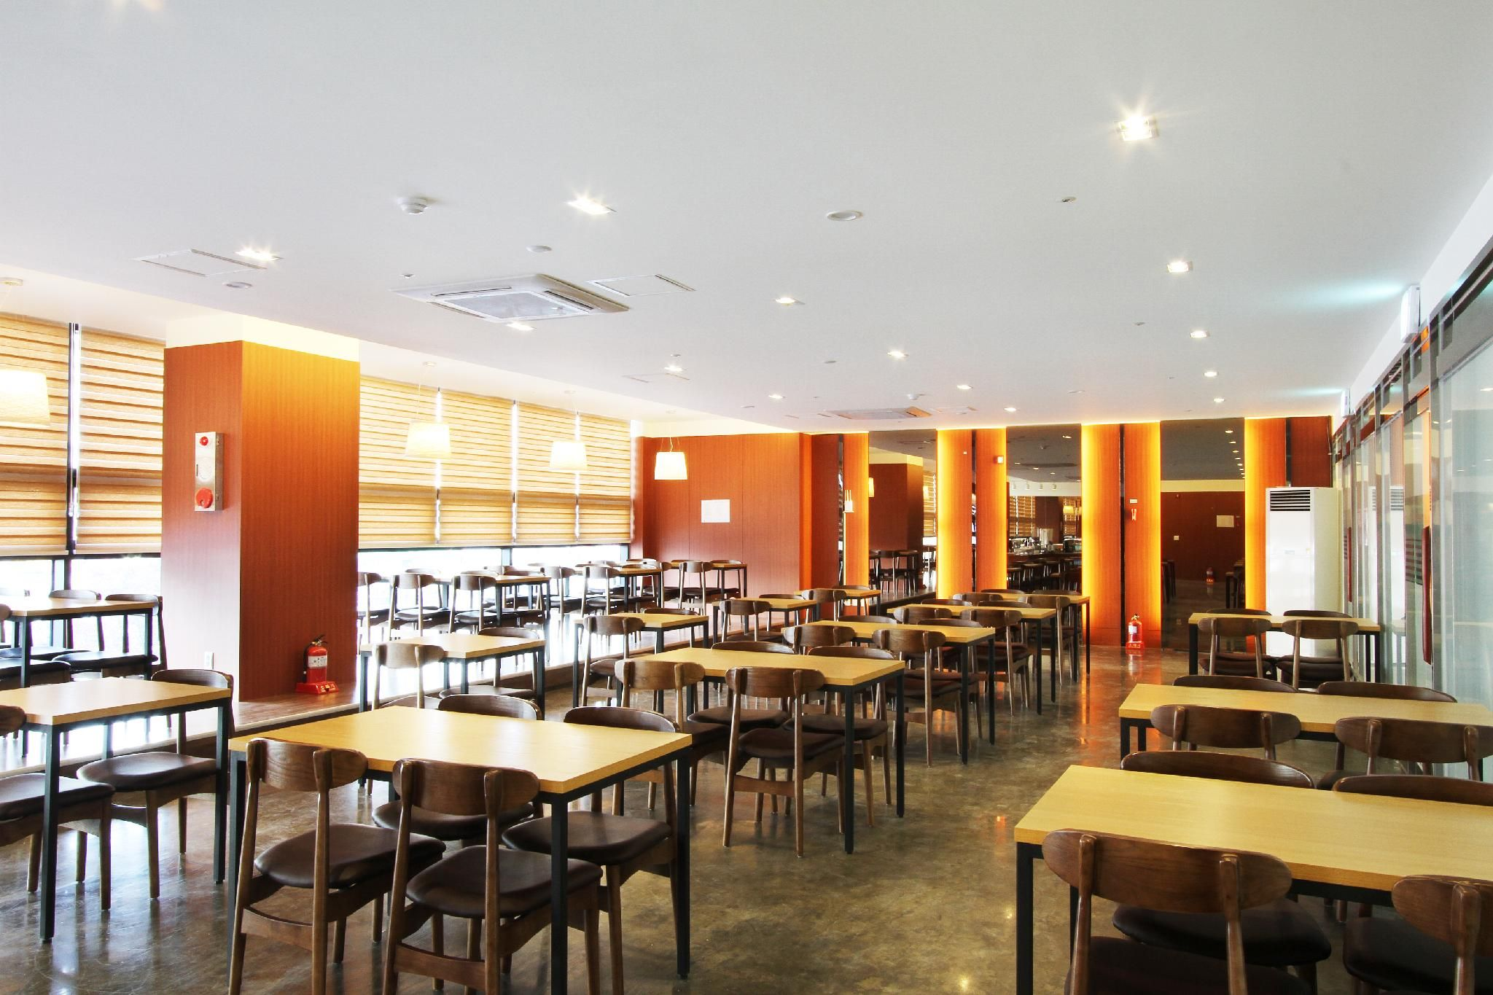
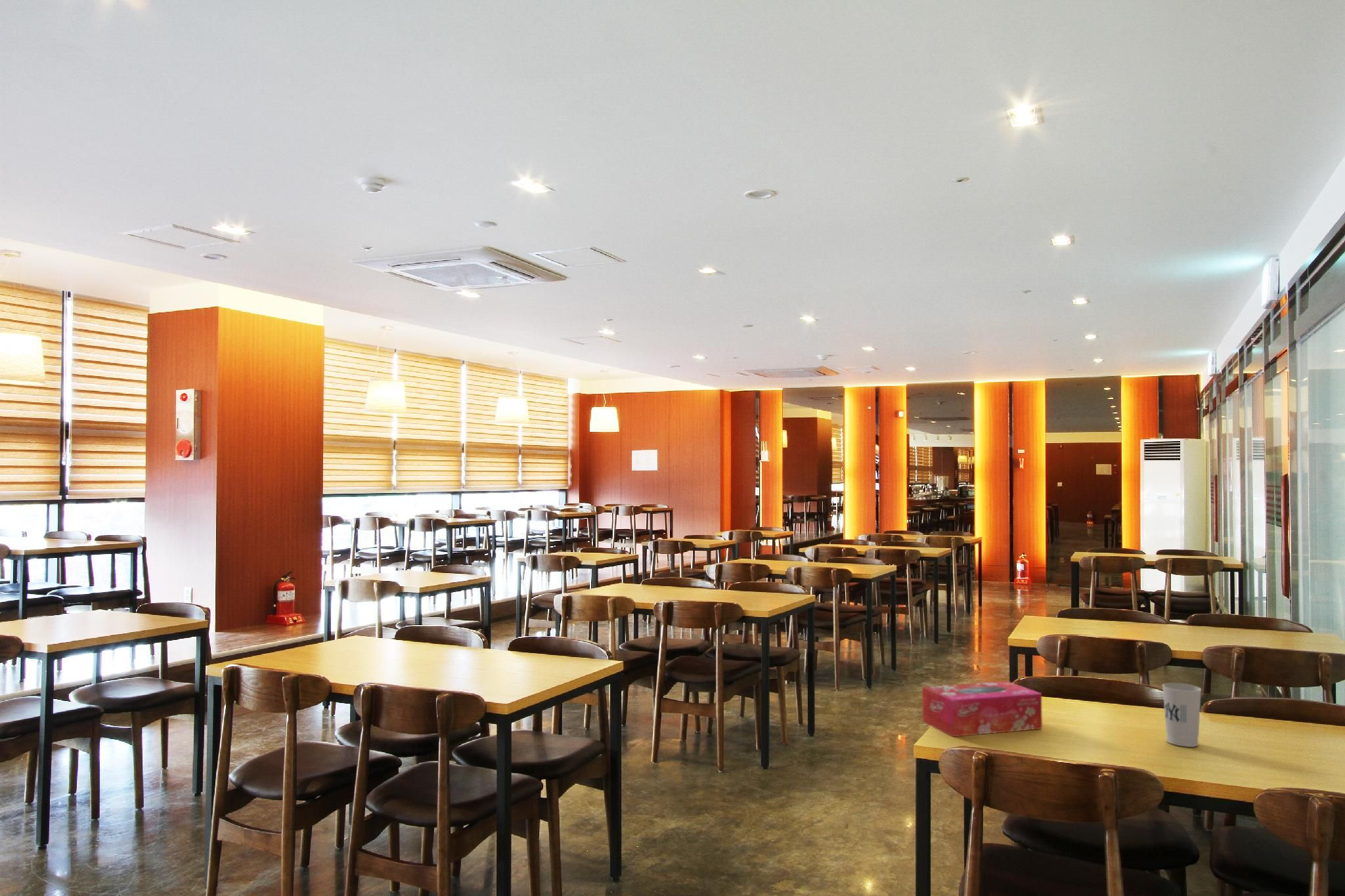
+ cup (1181, 715)
+ tissue box (981, 708)
